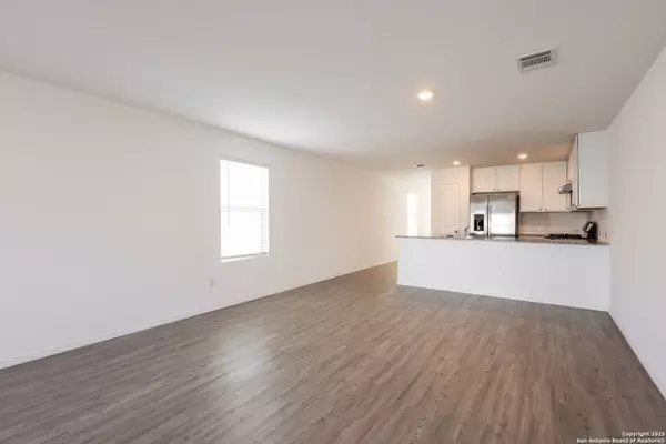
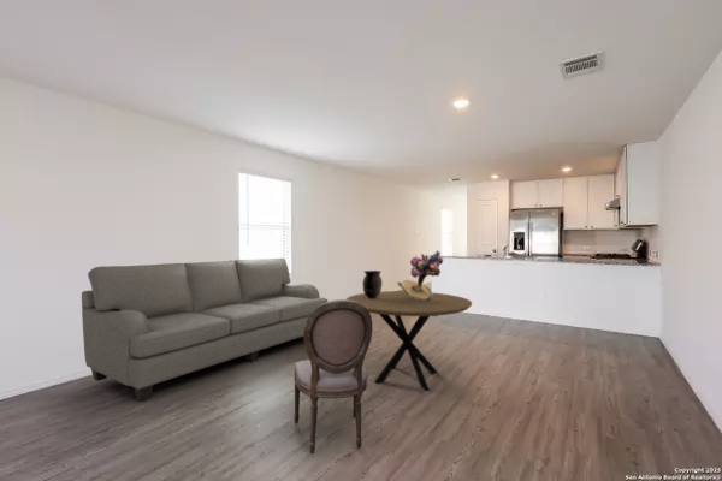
+ dining table (407, 338)
+ bouquet (419, 274)
+ ceramic vessel (372, 284)
+ dining chair (332, 363)
+ sofa (226, 308)
